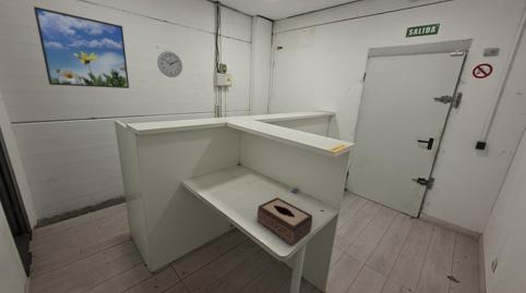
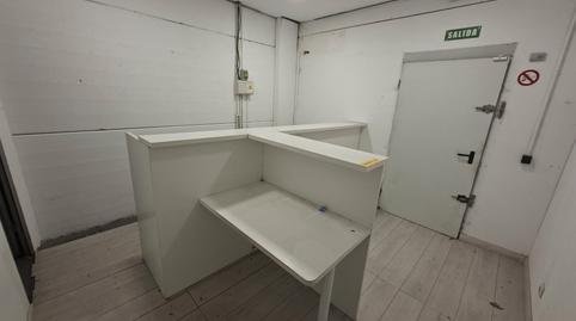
- tissue box (284, 218)
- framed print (87, 53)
- wall clock (170, 64)
